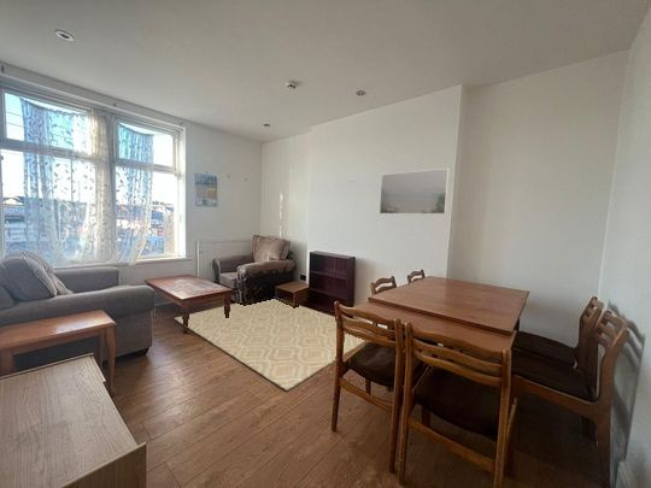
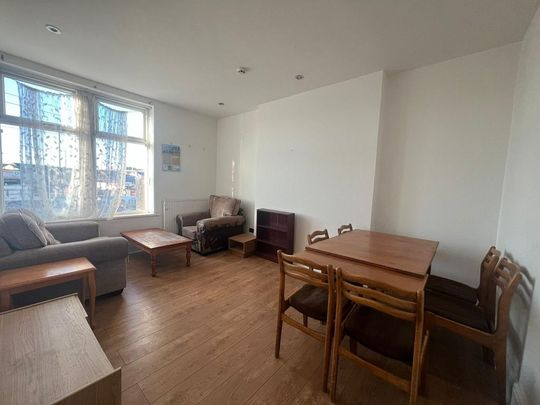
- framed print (411, 193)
- rug (274, 324)
